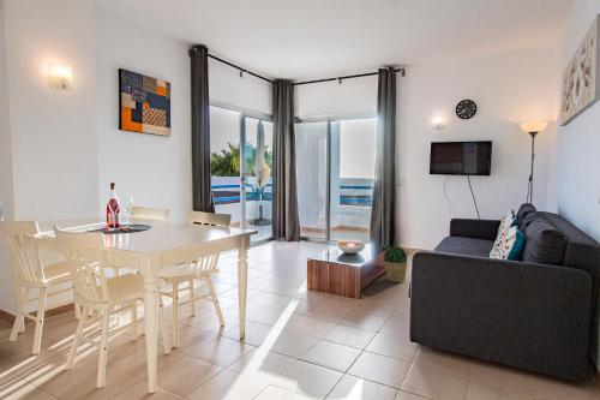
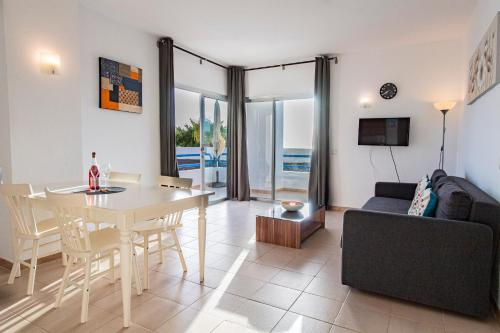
- potted plant (395, 263)
